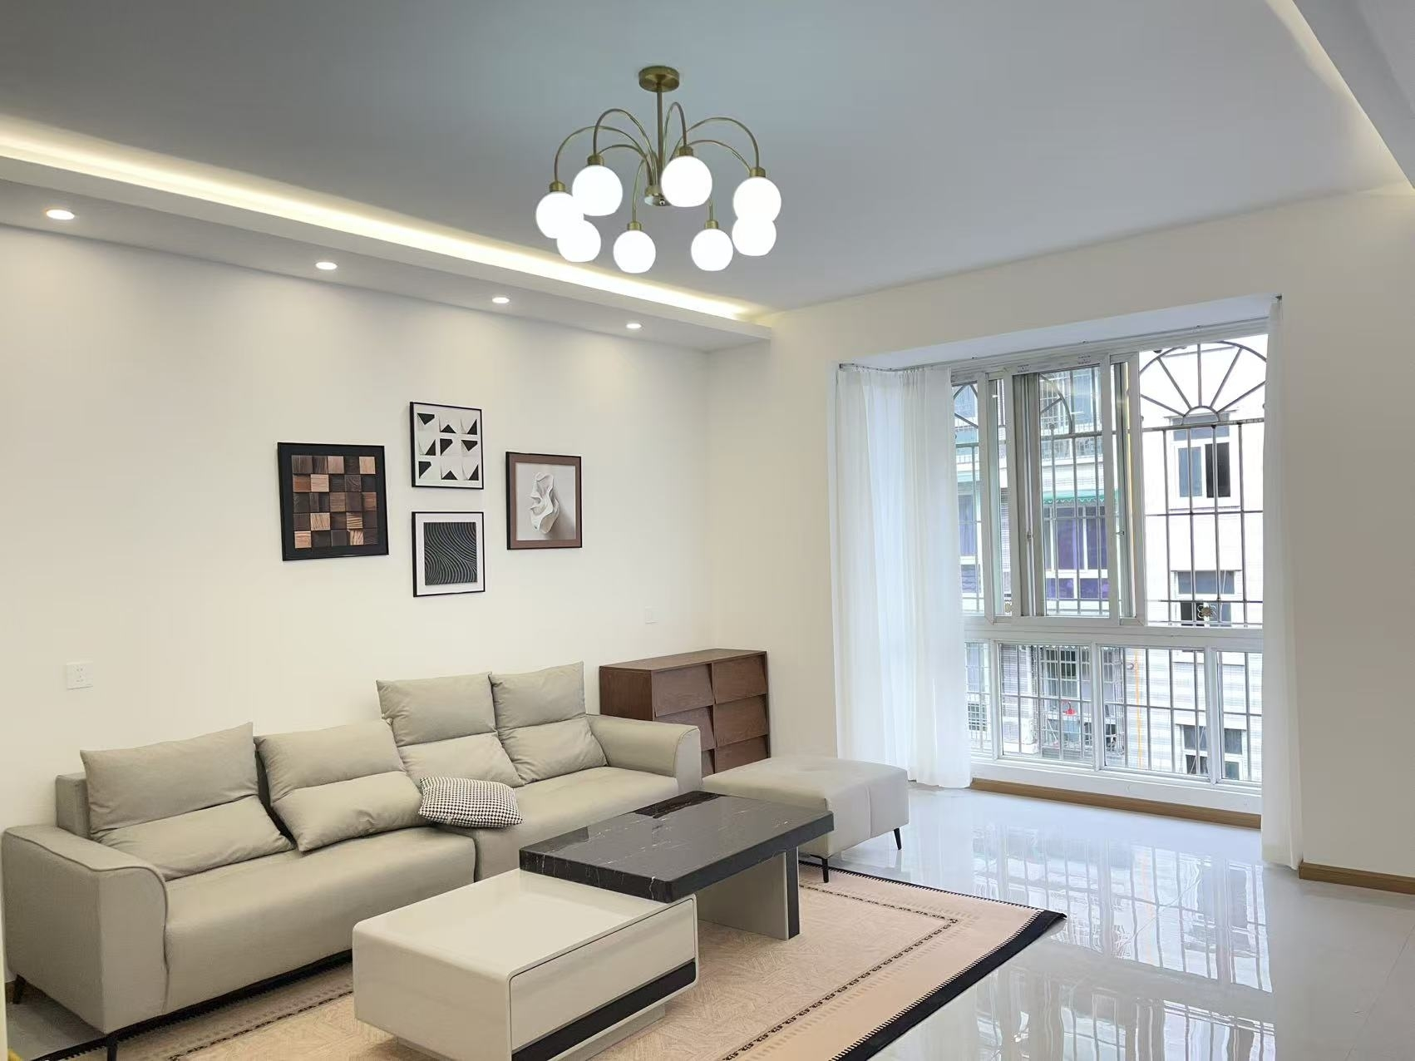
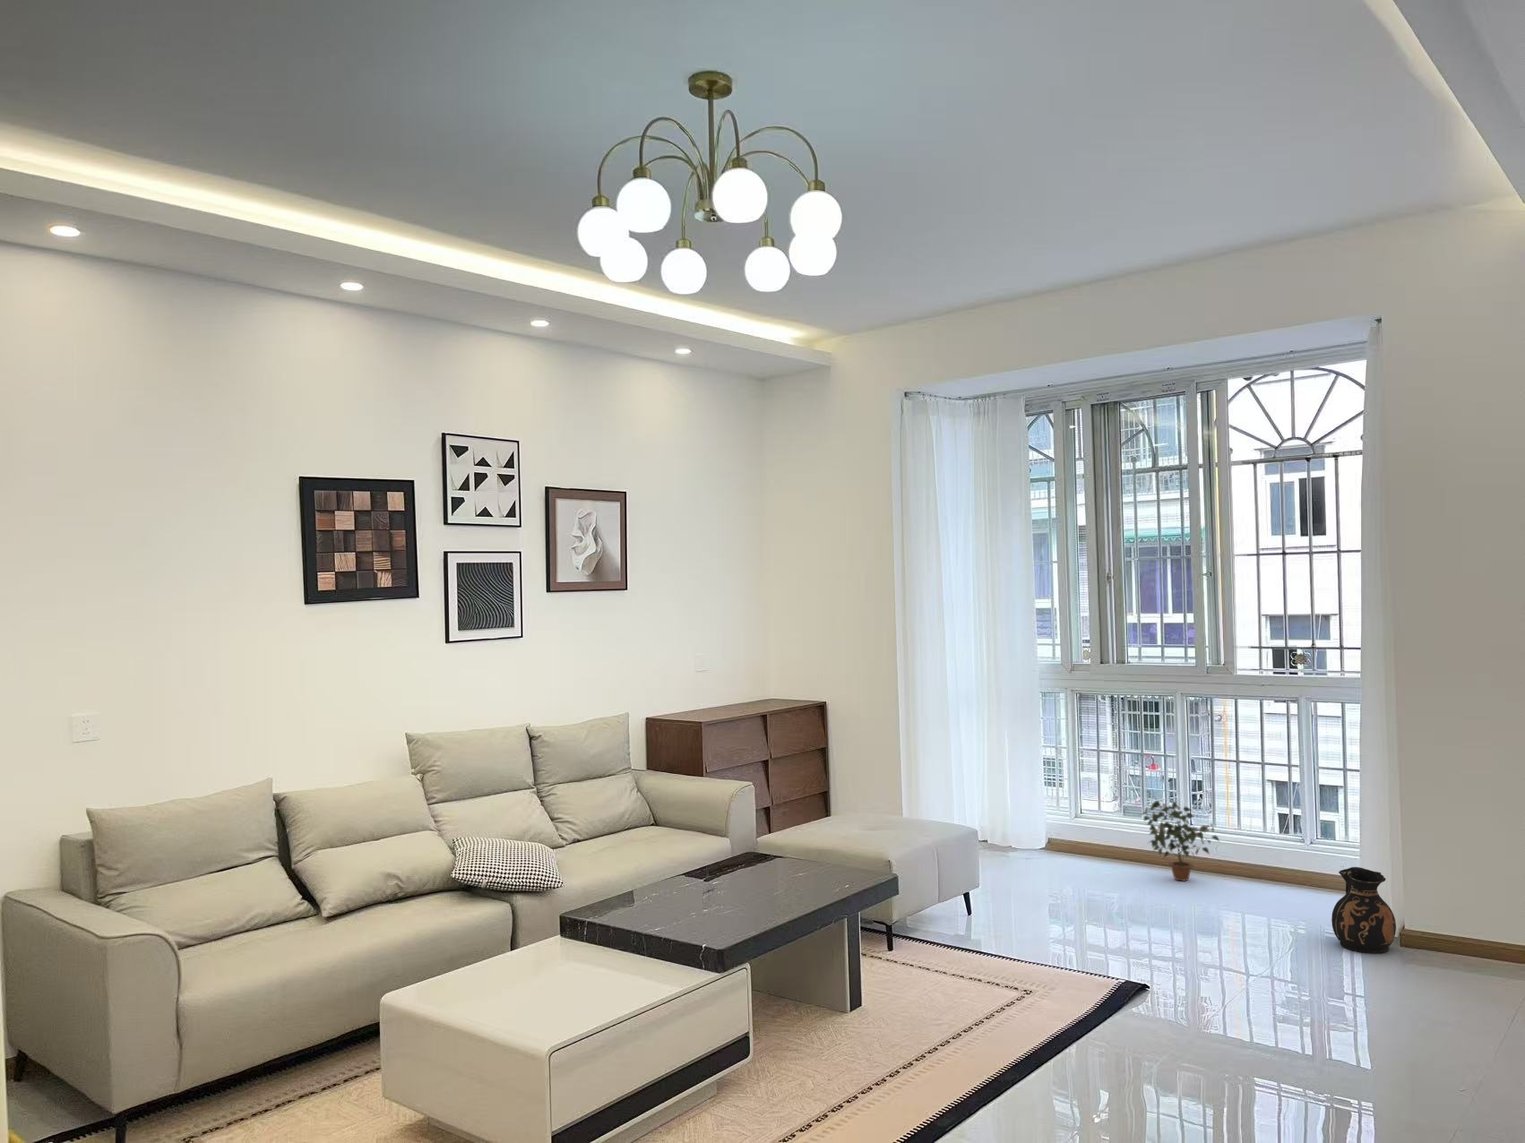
+ potted plant (1180, 839)
+ ceramic jug (1363, 909)
